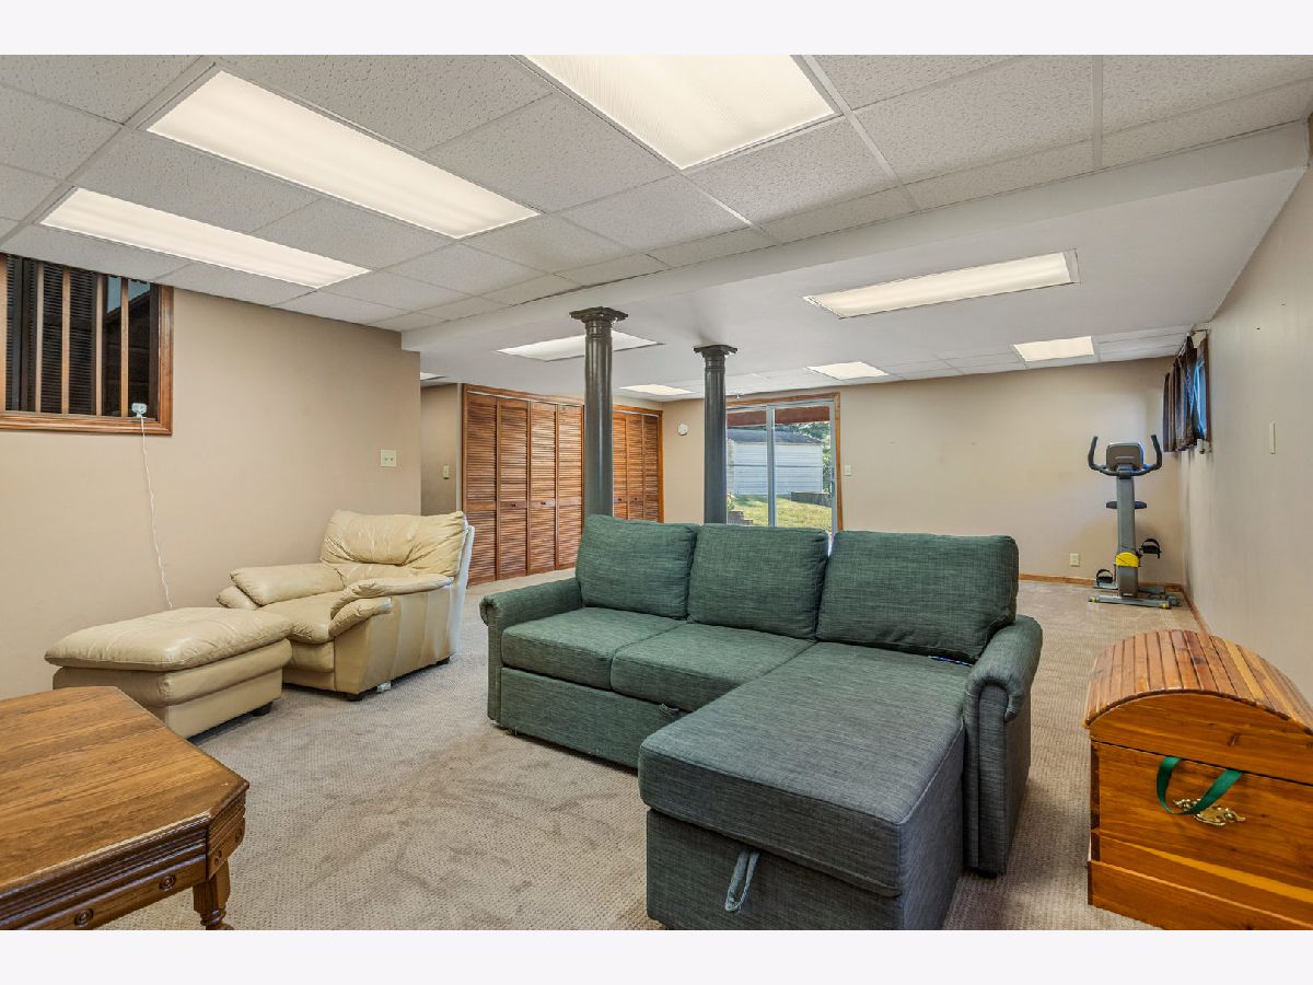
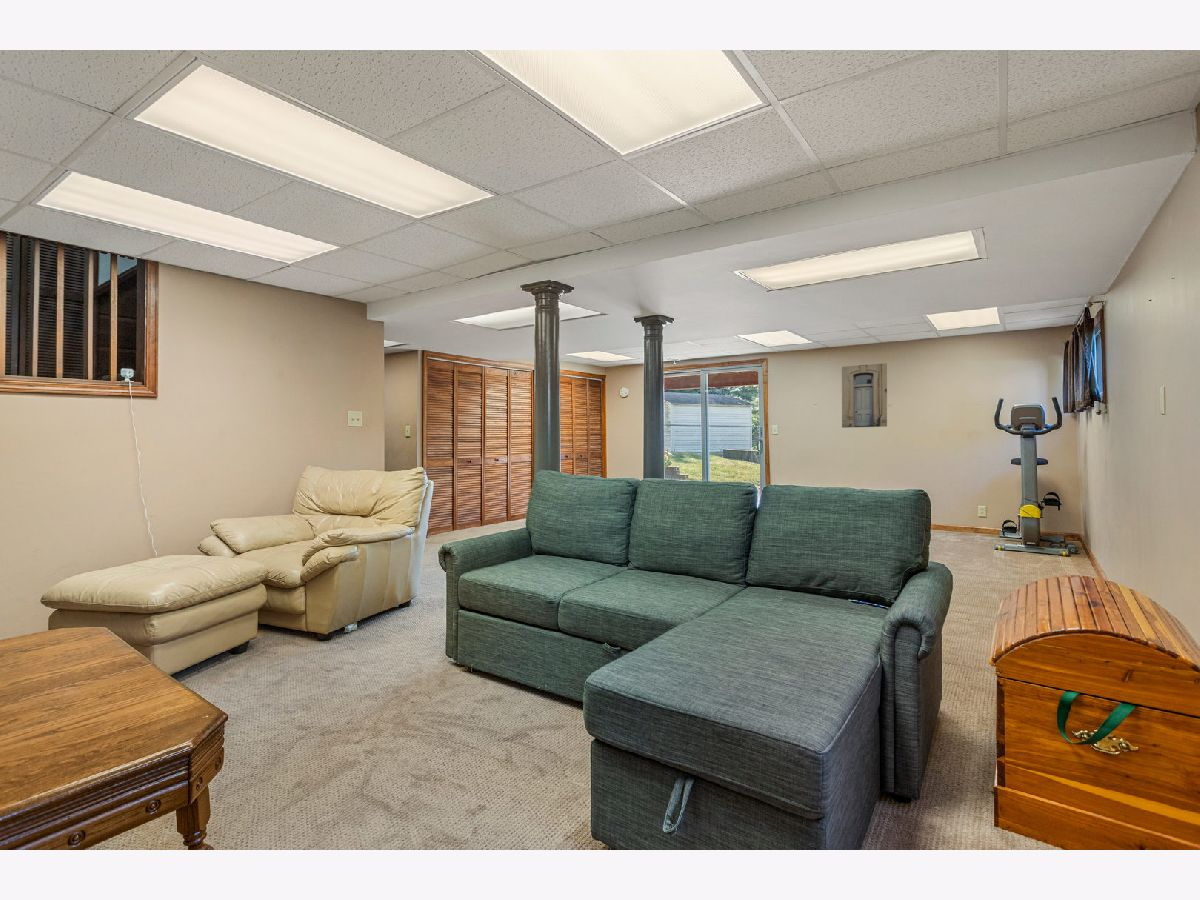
+ wall art (864, 396)
